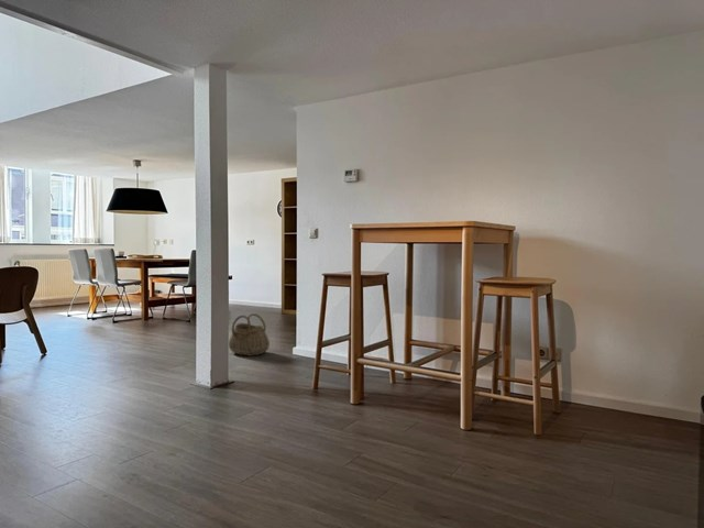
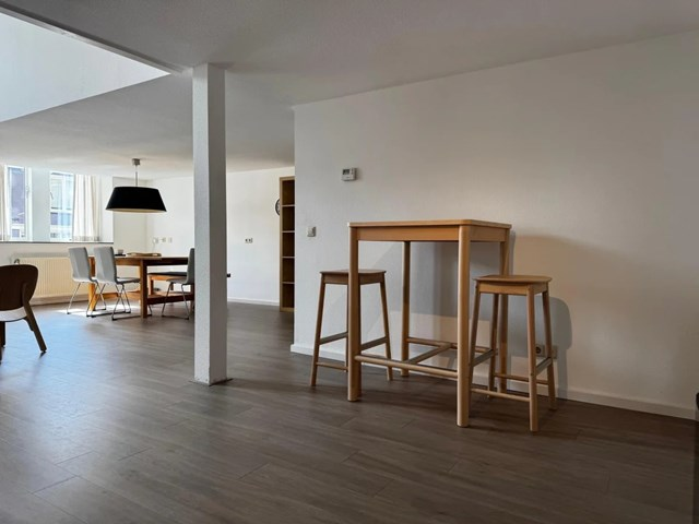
- basket (249, 333)
